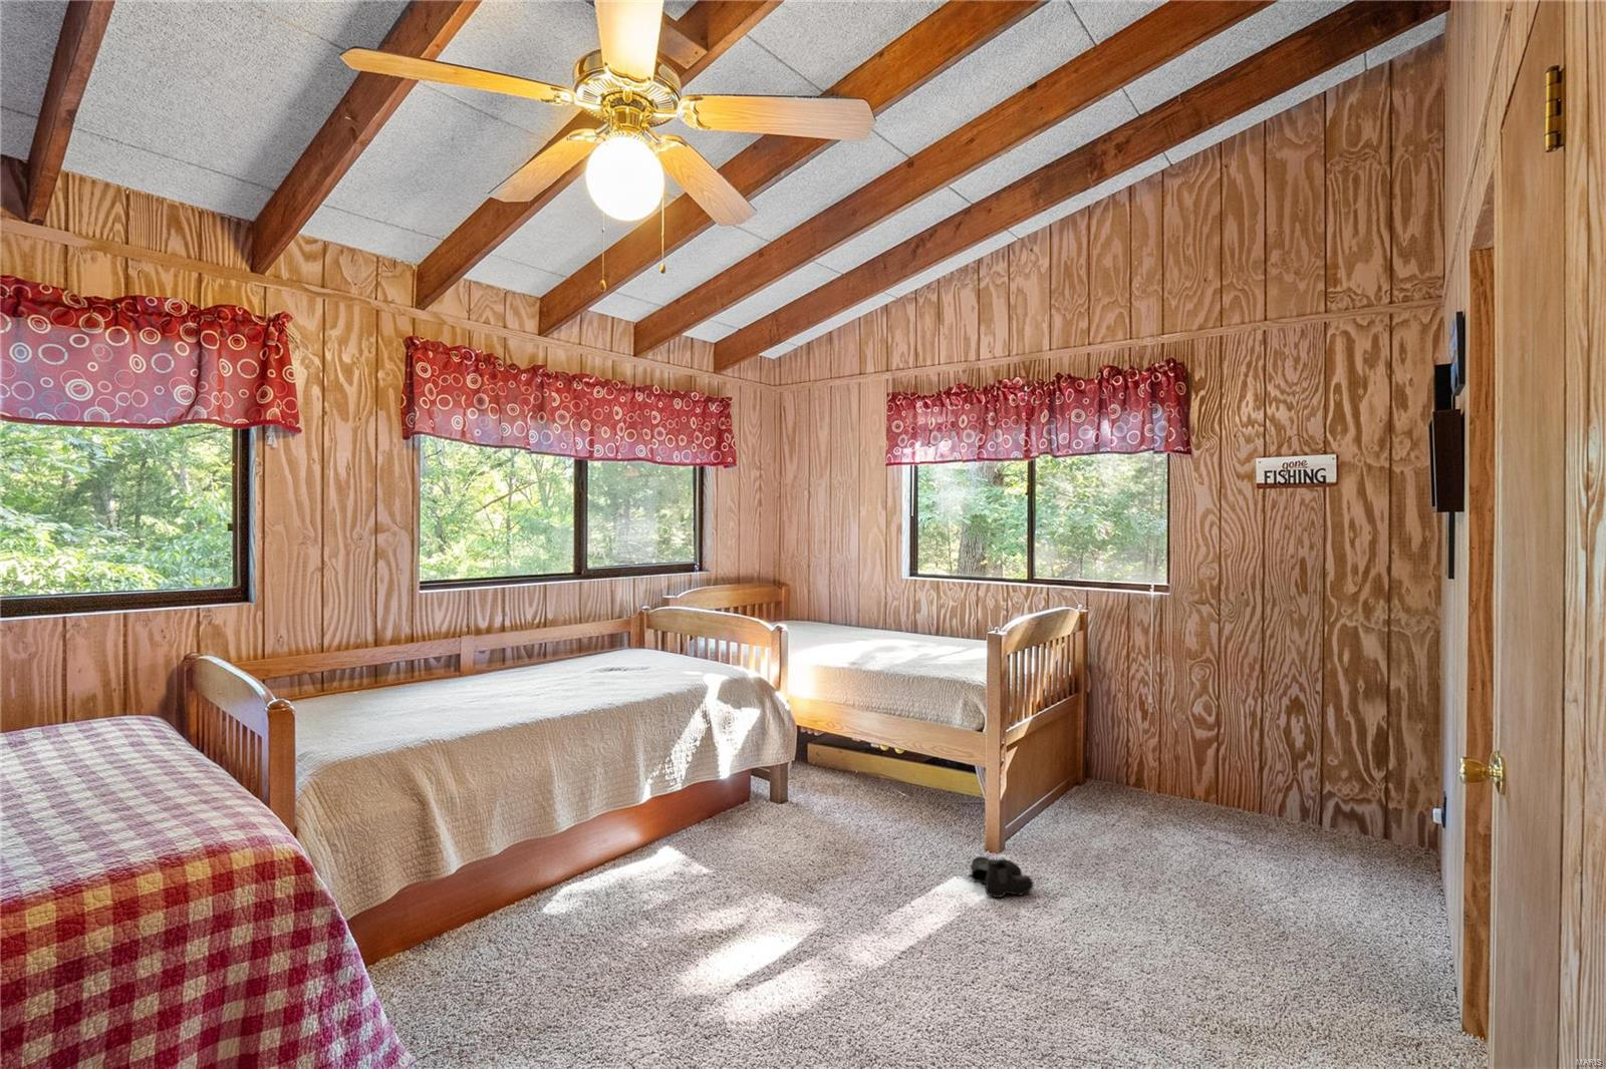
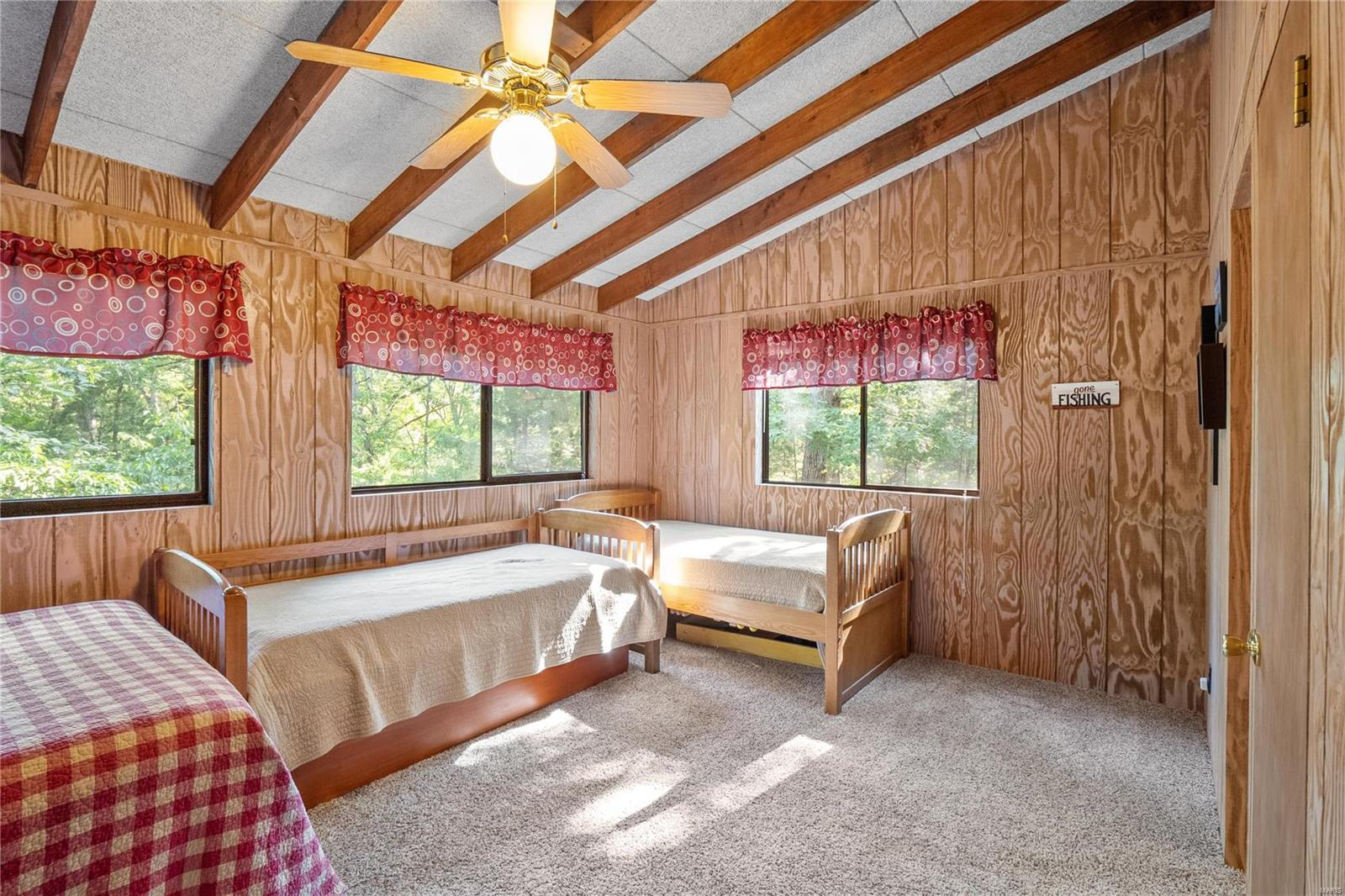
- boots (996, 866)
